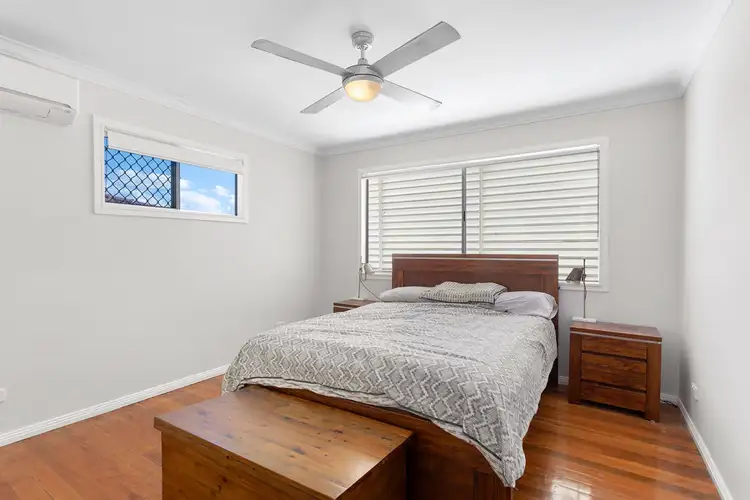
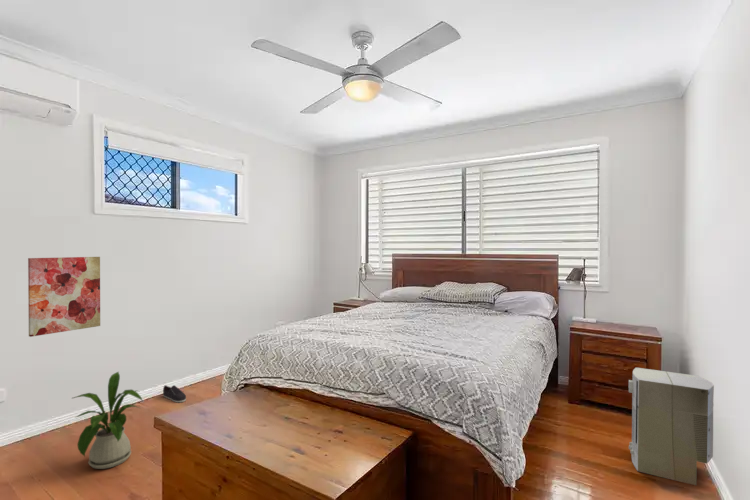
+ wall art (66, 294)
+ shoe (174, 391)
+ air purifier (668, 422)
+ house plant (101, 424)
